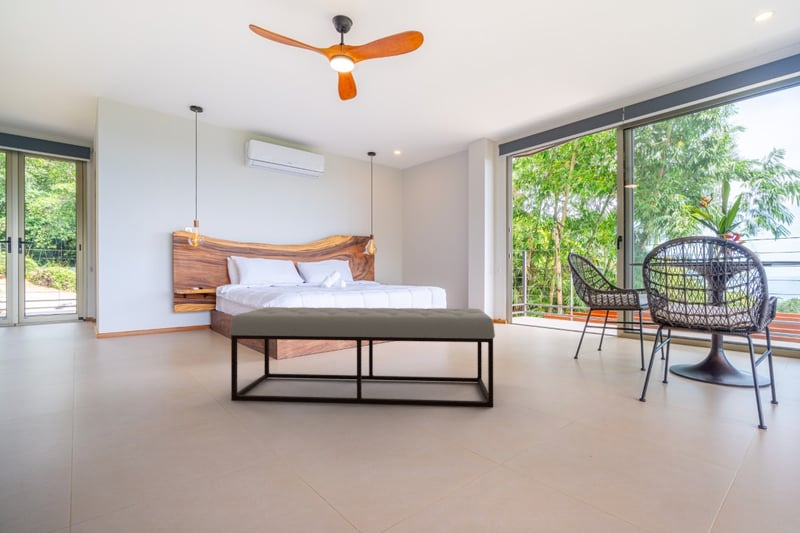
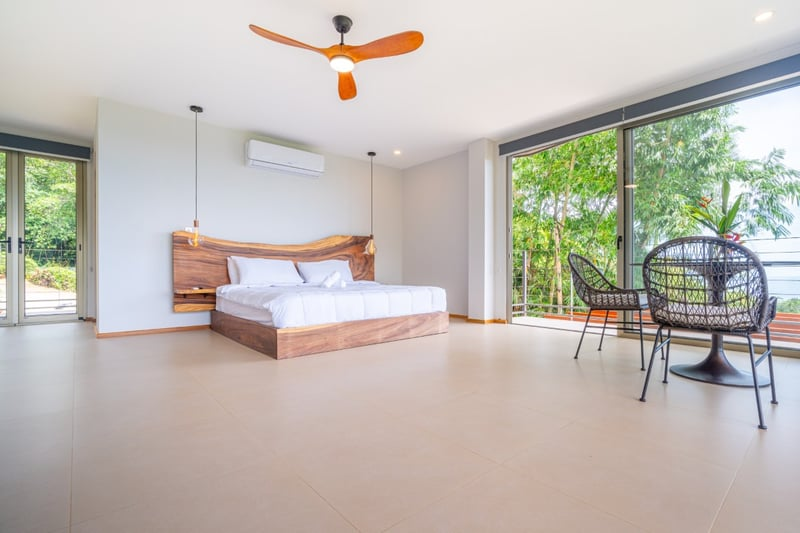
- bench (369, 350)
